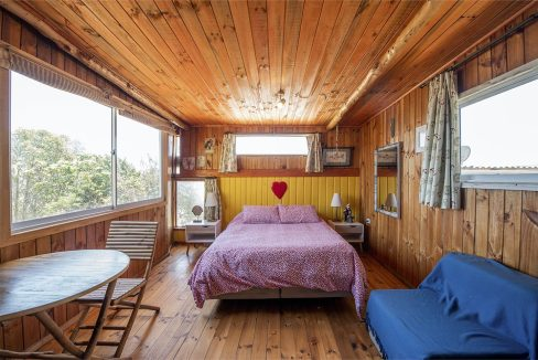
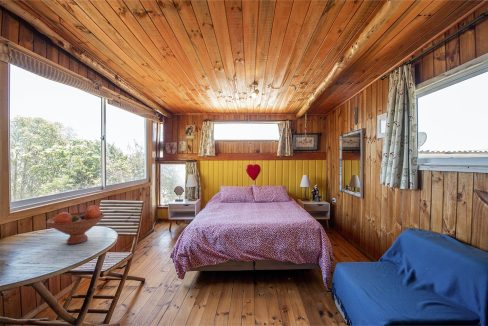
+ fruit bowl (77, 224)
